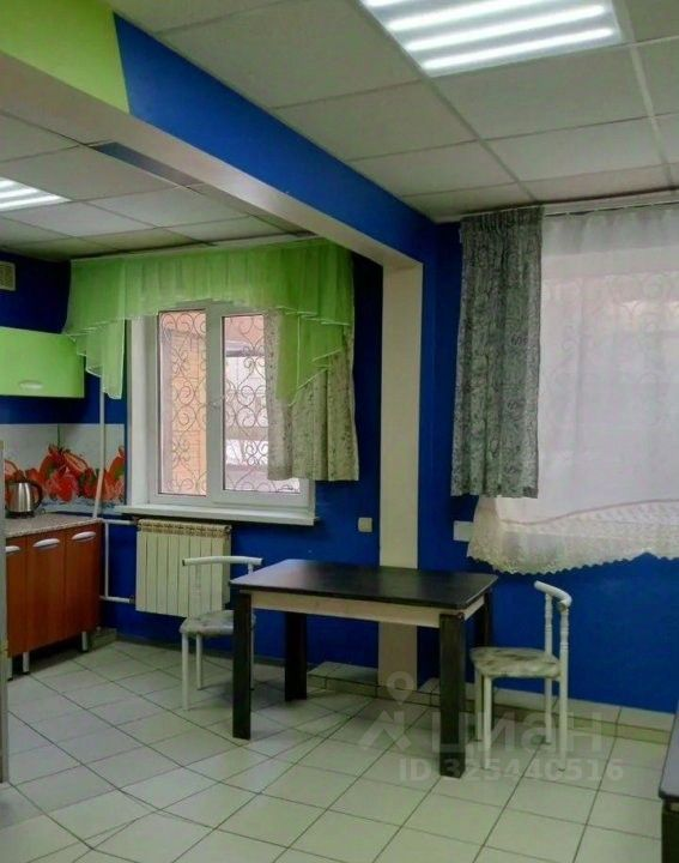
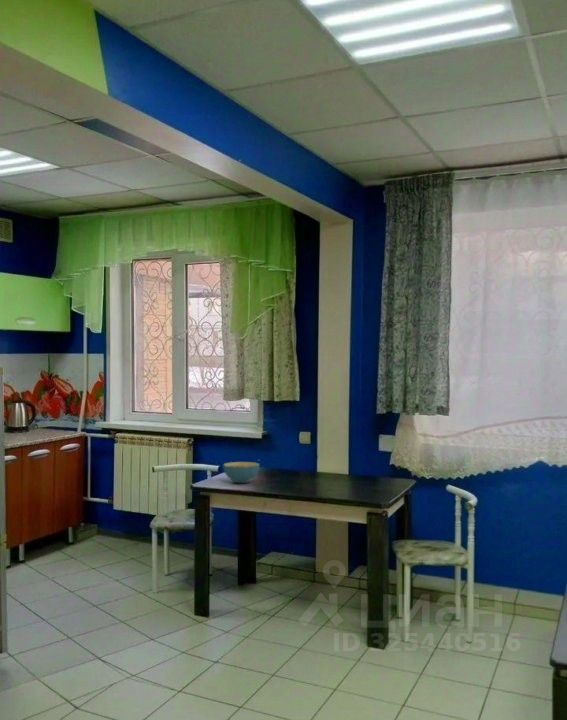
+ cereal bowl (241, 473)
